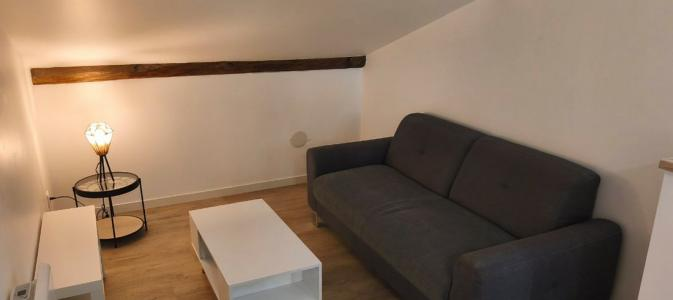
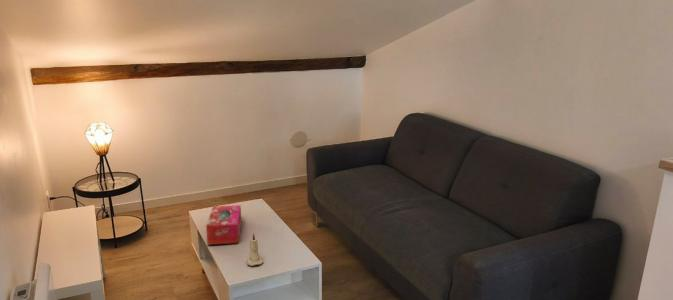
+ candle (253, 247)
+ tissue box (224, 223)
